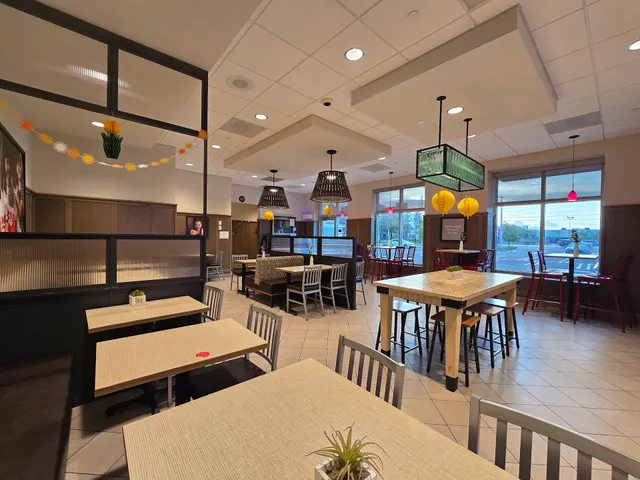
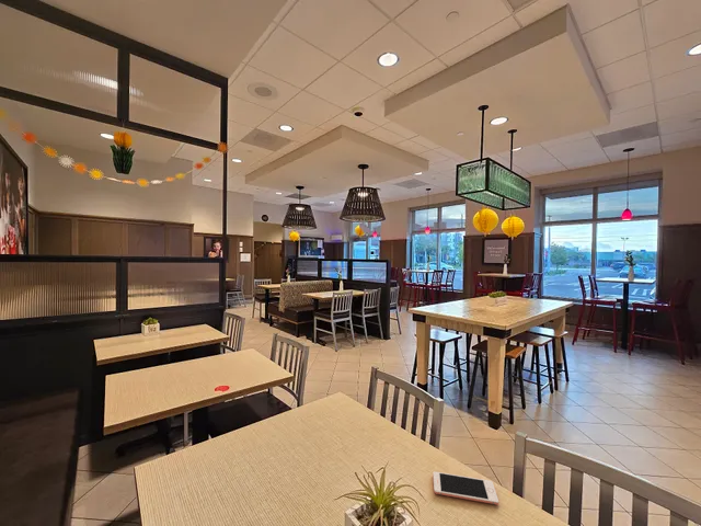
+ cell phone (463, 487)
